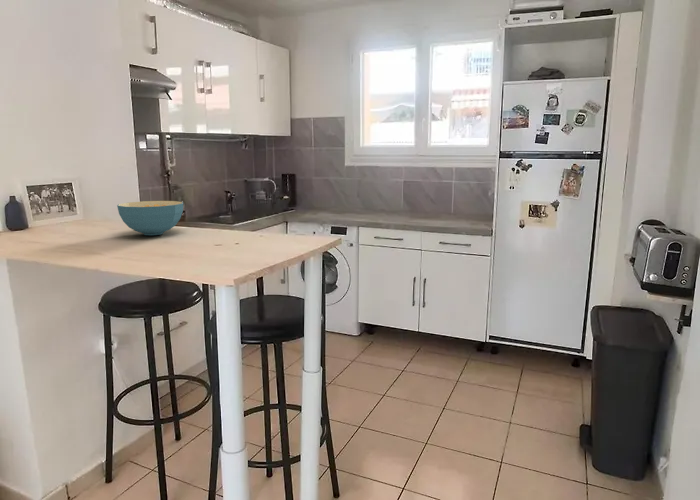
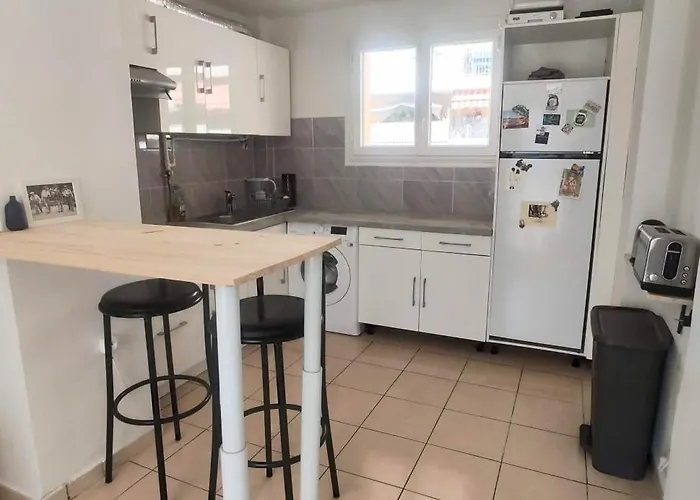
- cereal bowl (152, 218)
